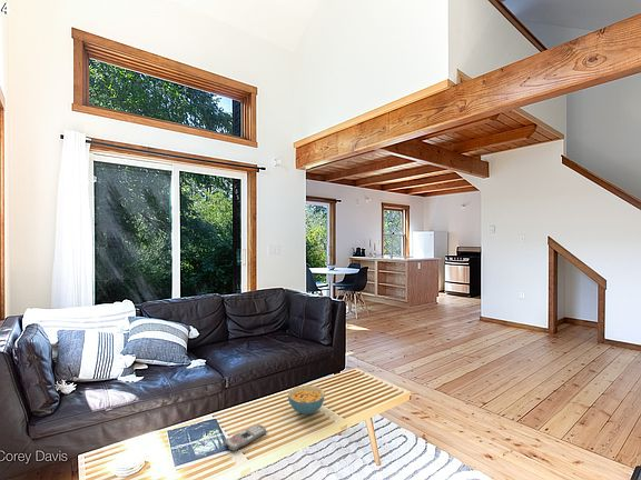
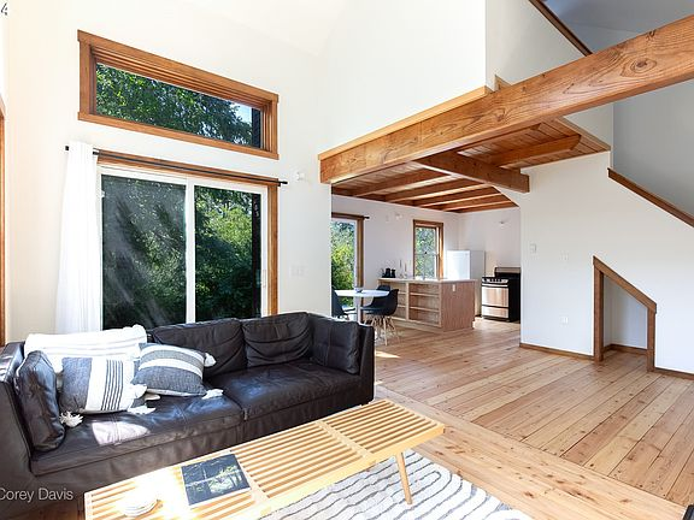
- cereal bowl (306, 402)
- remote control (246, 437)
